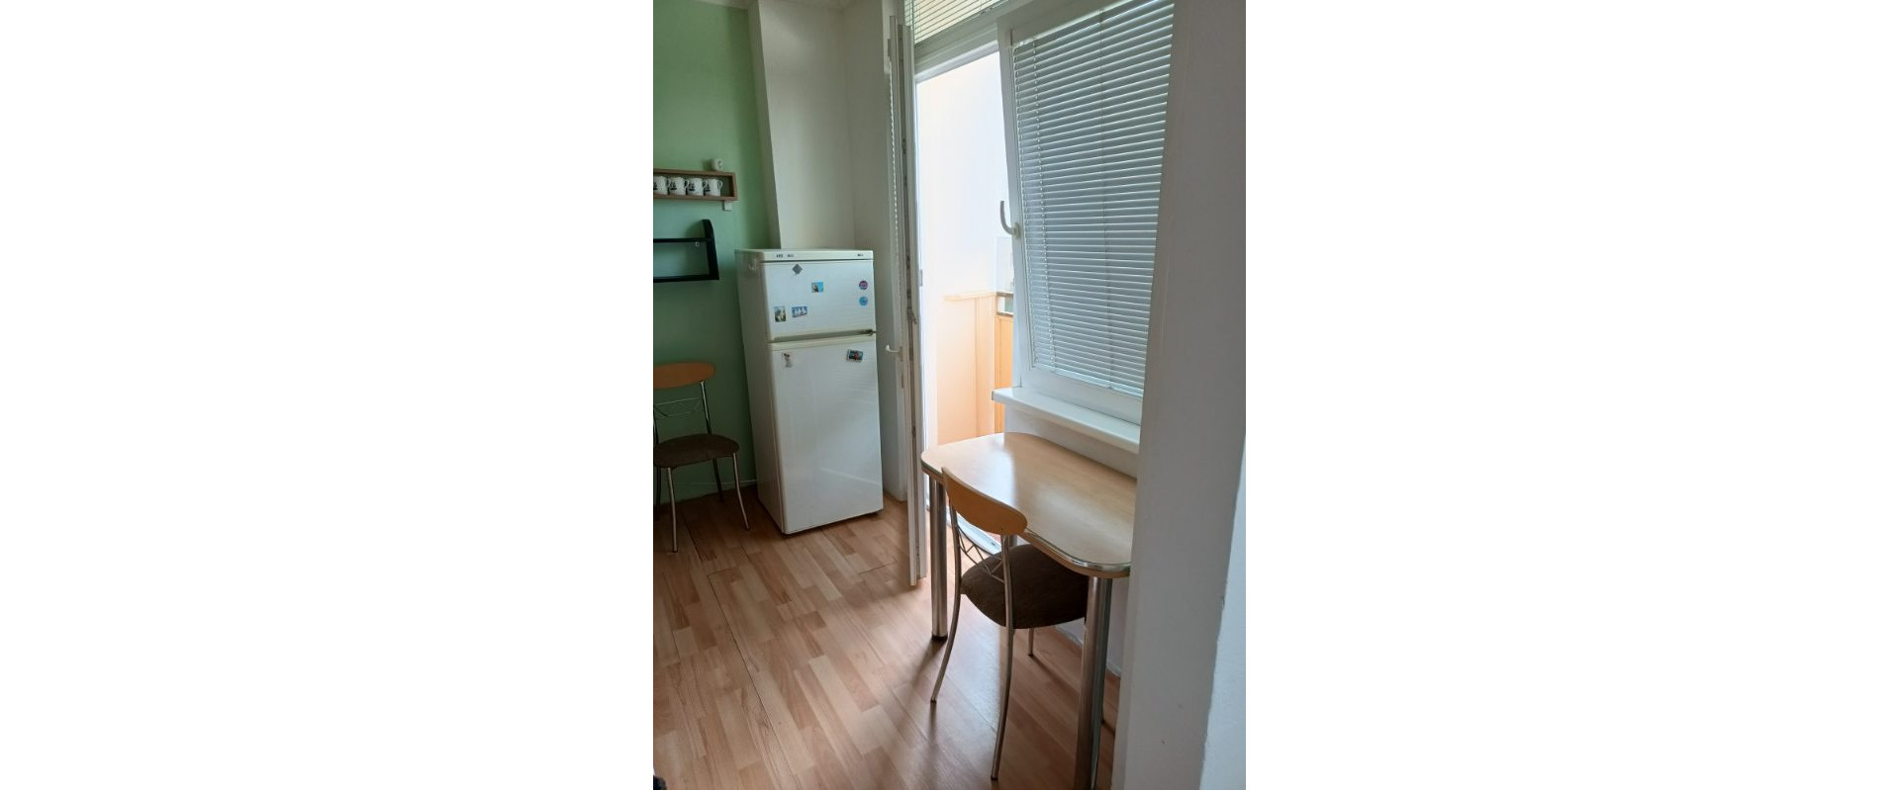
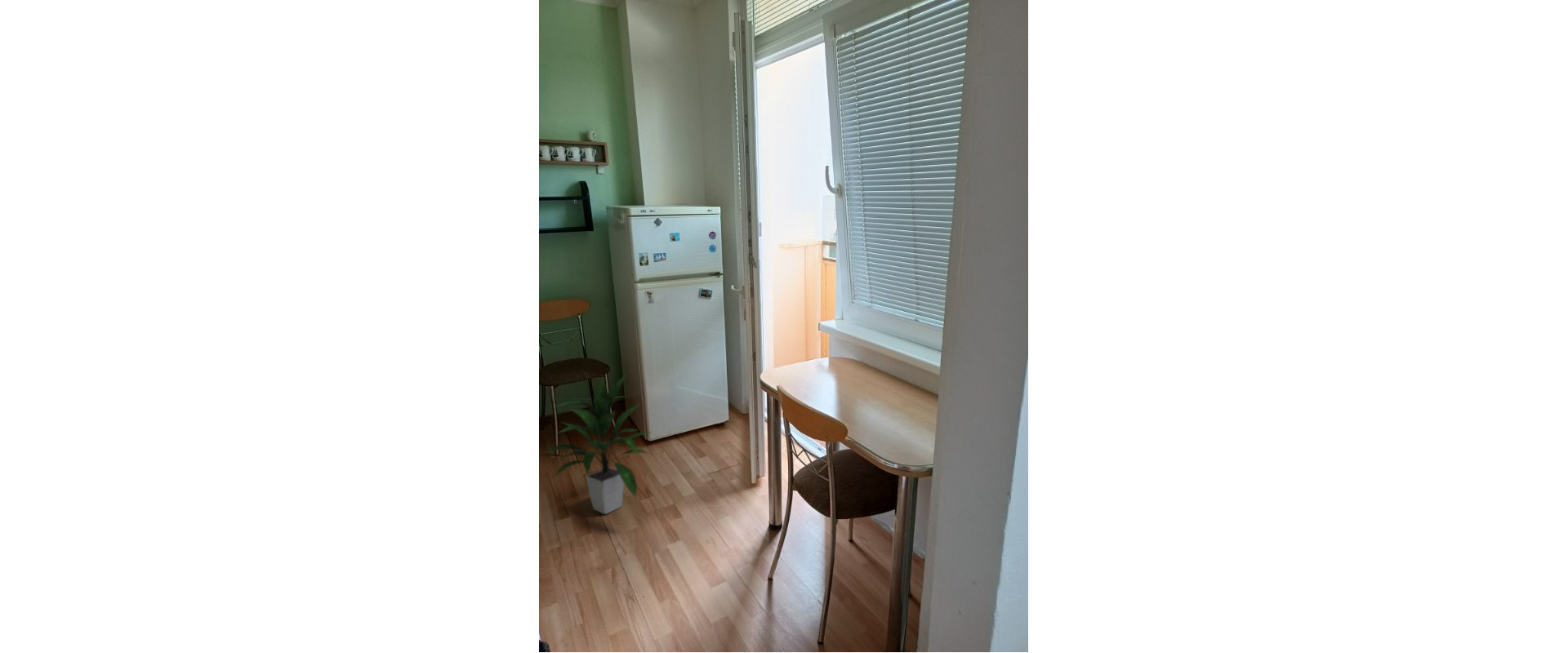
+ indoor plant (603, 446)
